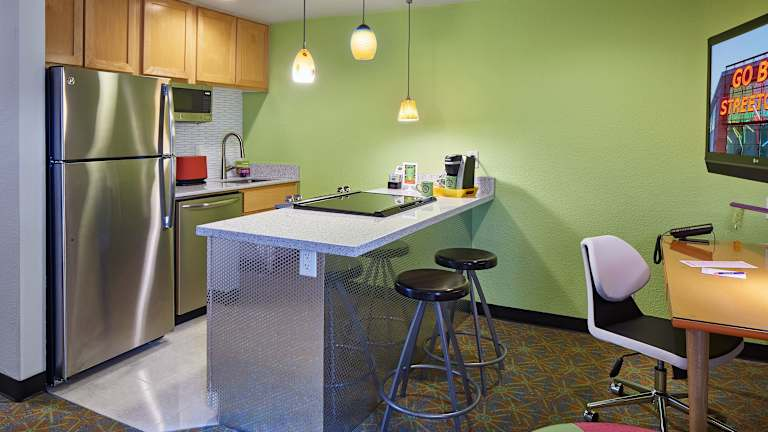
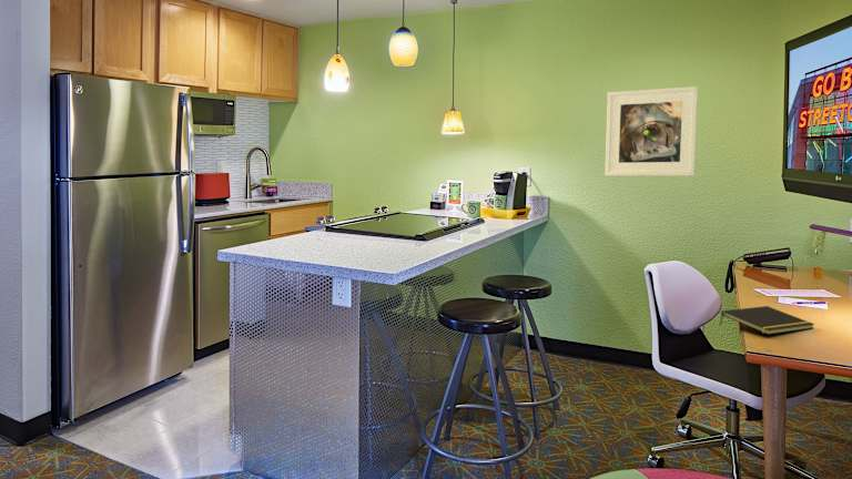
+ notepad (767, 319)
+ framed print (649, 132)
